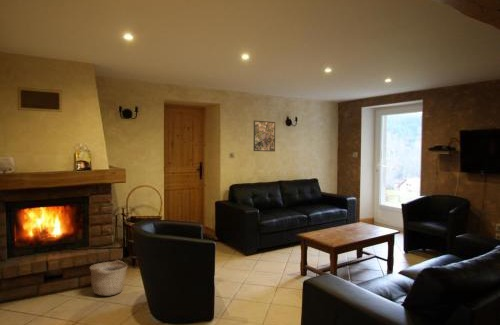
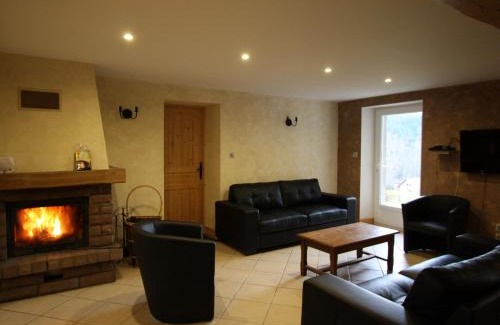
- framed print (264, 136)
- basket (108, 276)
